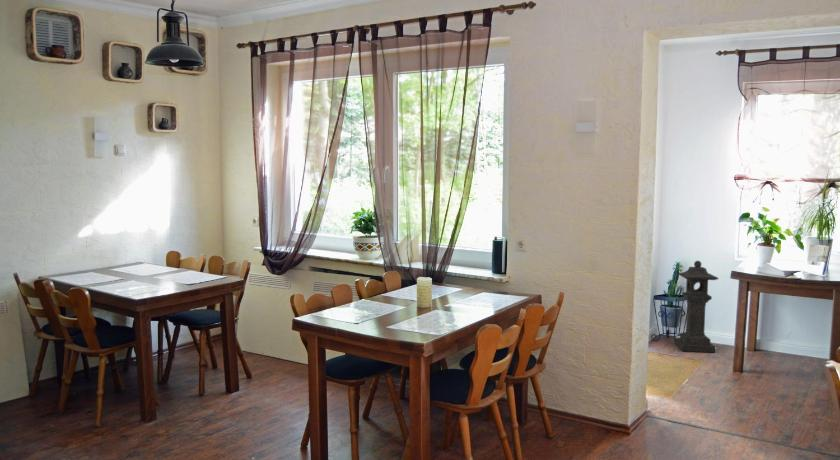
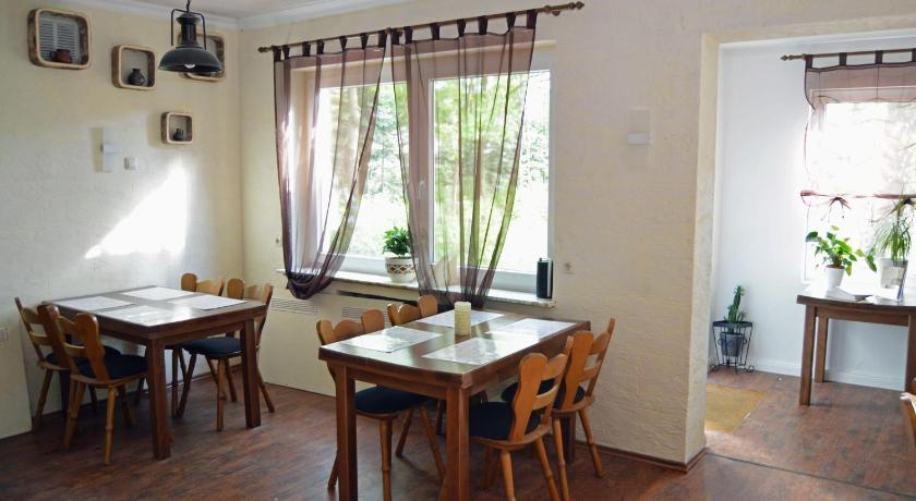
- stone lantern (696, 304)
